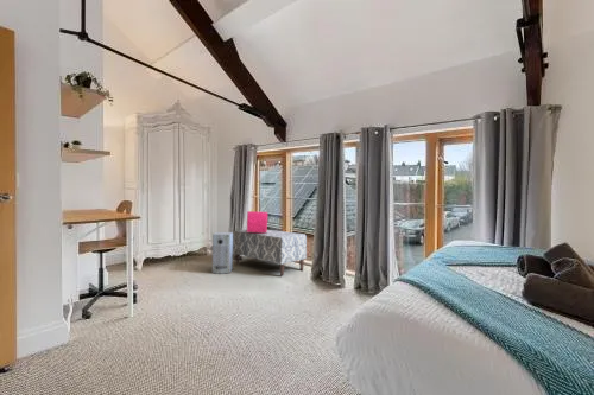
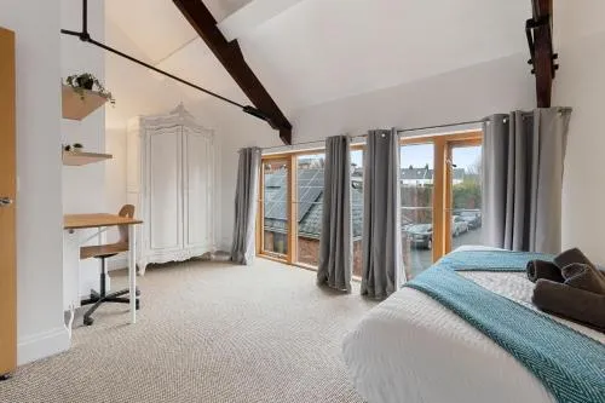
- bench (267, 249)
- storage bin (257, 222)
- air purifier (222, 251)
